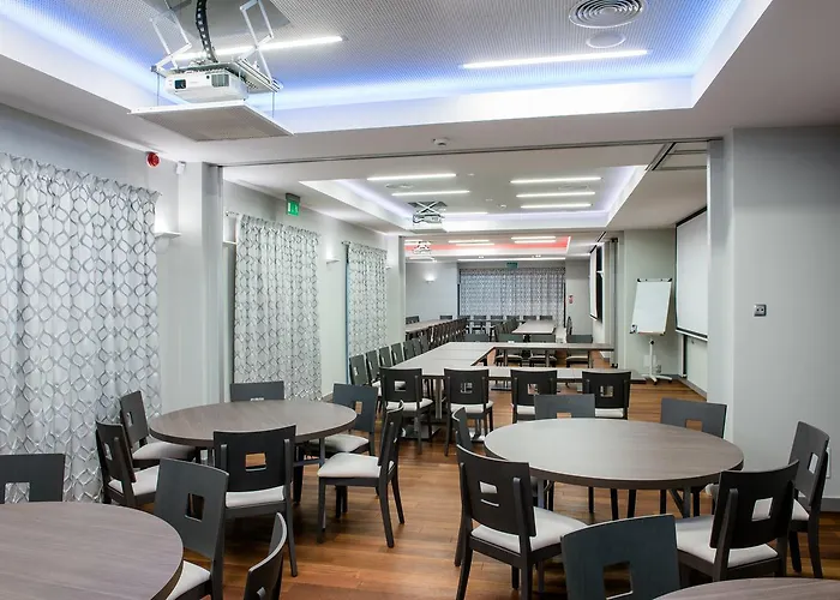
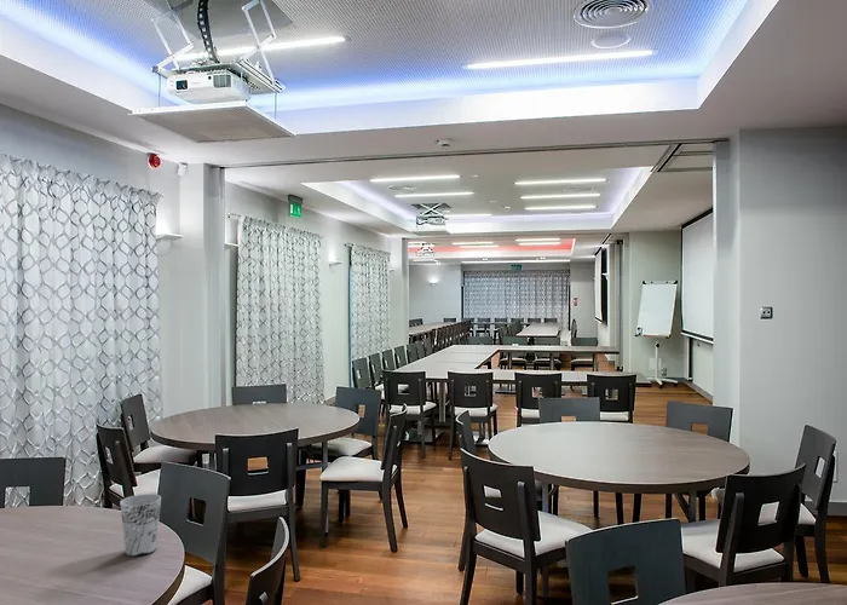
+ cup (140, 525)
